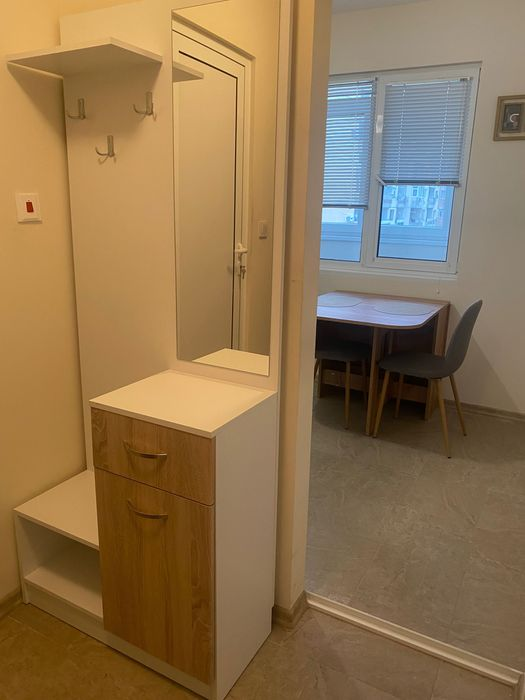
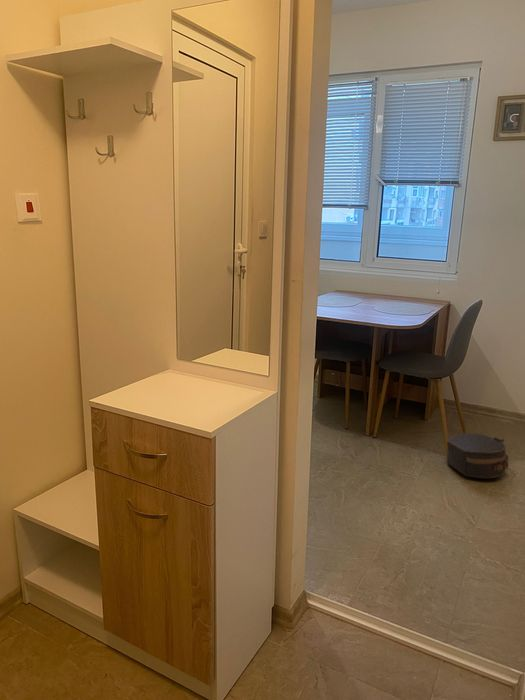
+ hat box (481, 453)
